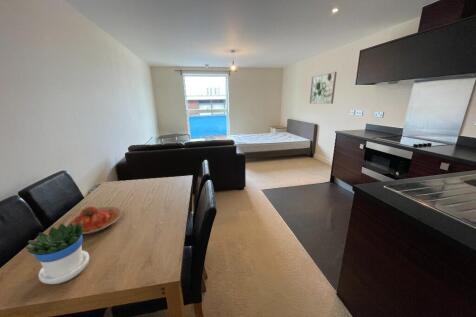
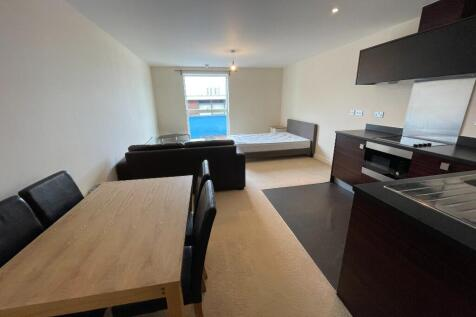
- wall art (321, 89)
- plate (93, 216)
- flowerpot (61, 253)
